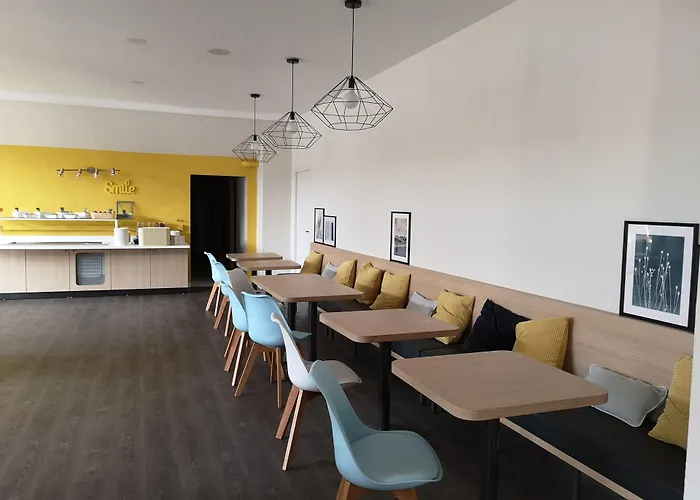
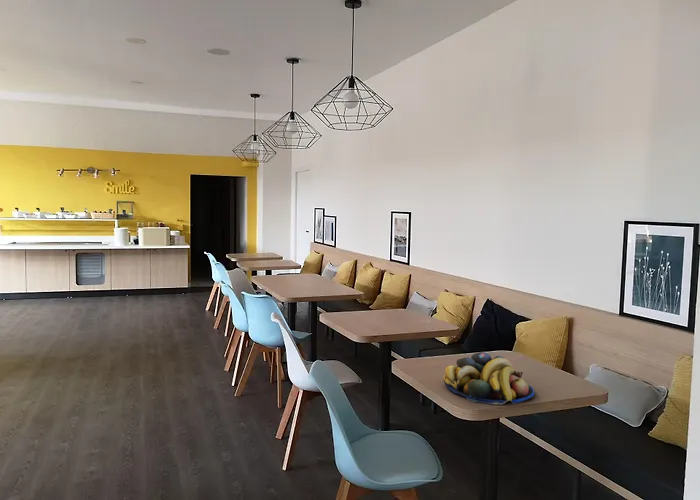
+ fruit bowl (490, 373)
